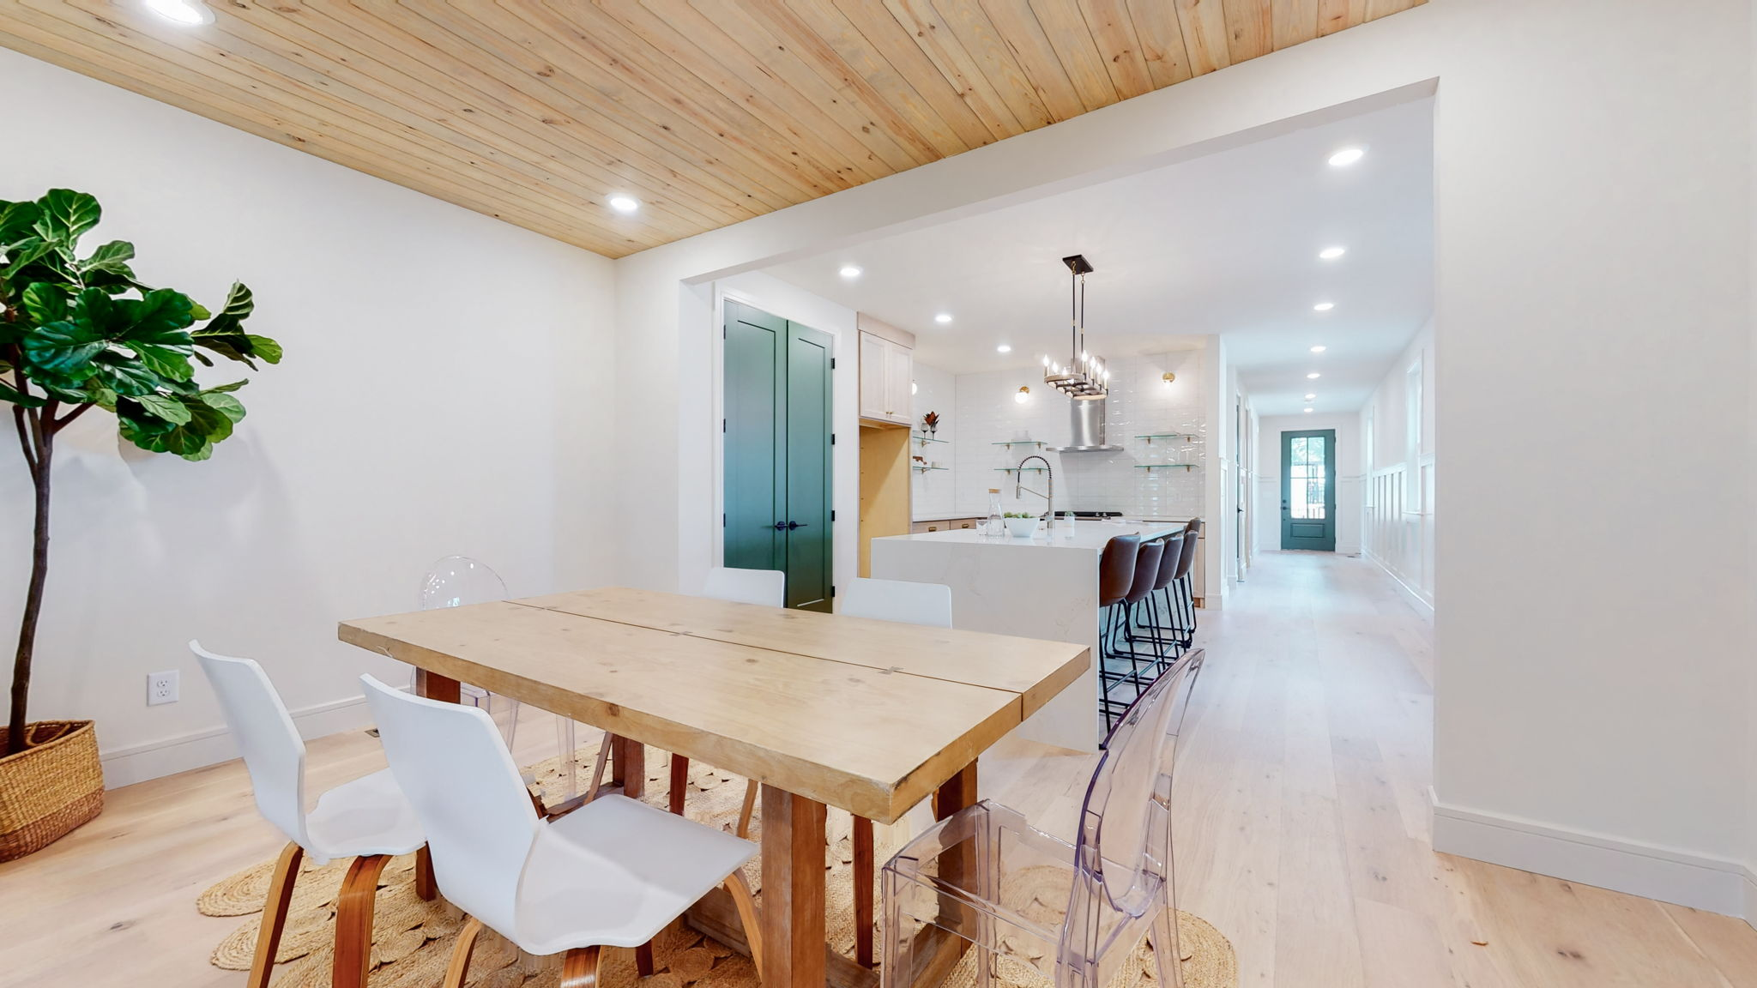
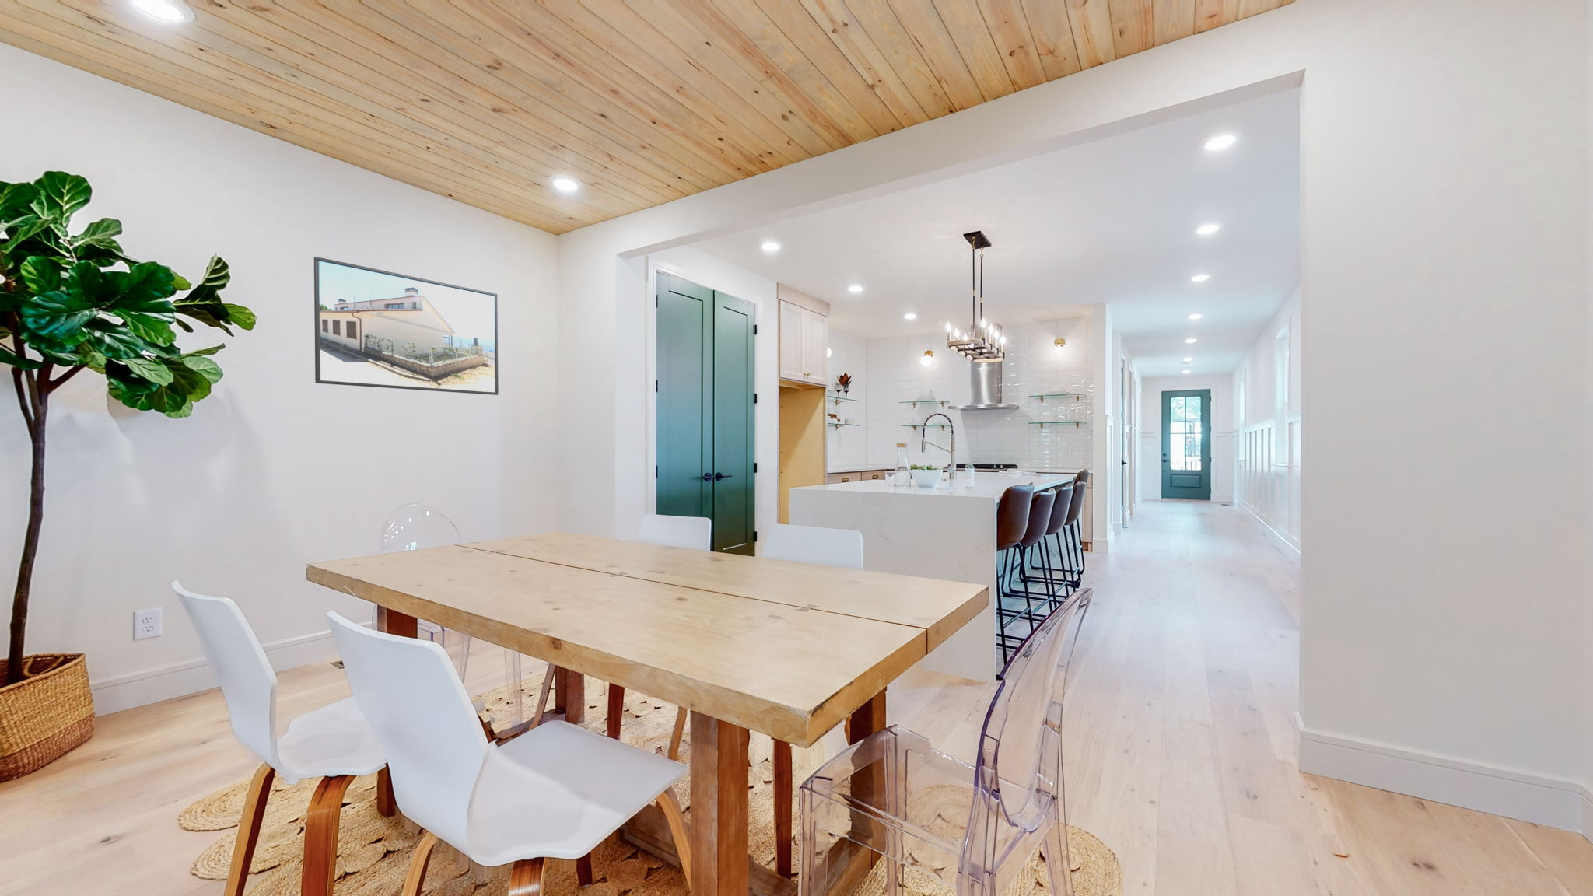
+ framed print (416, 334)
